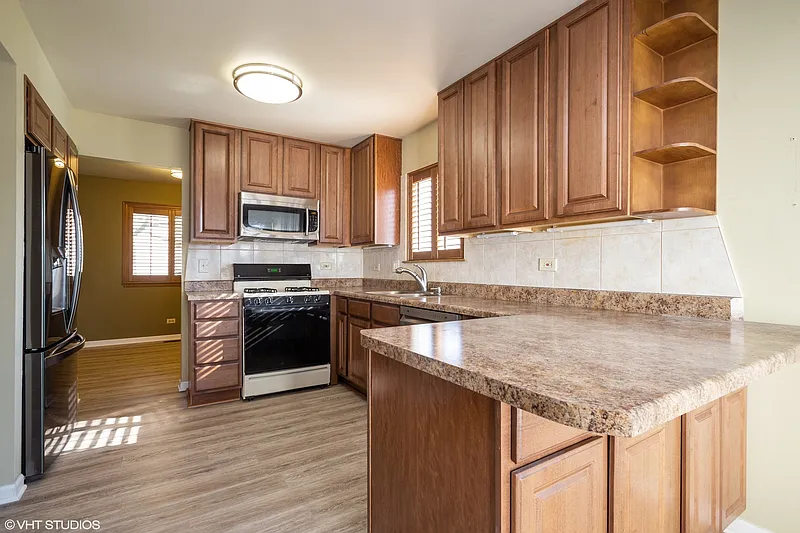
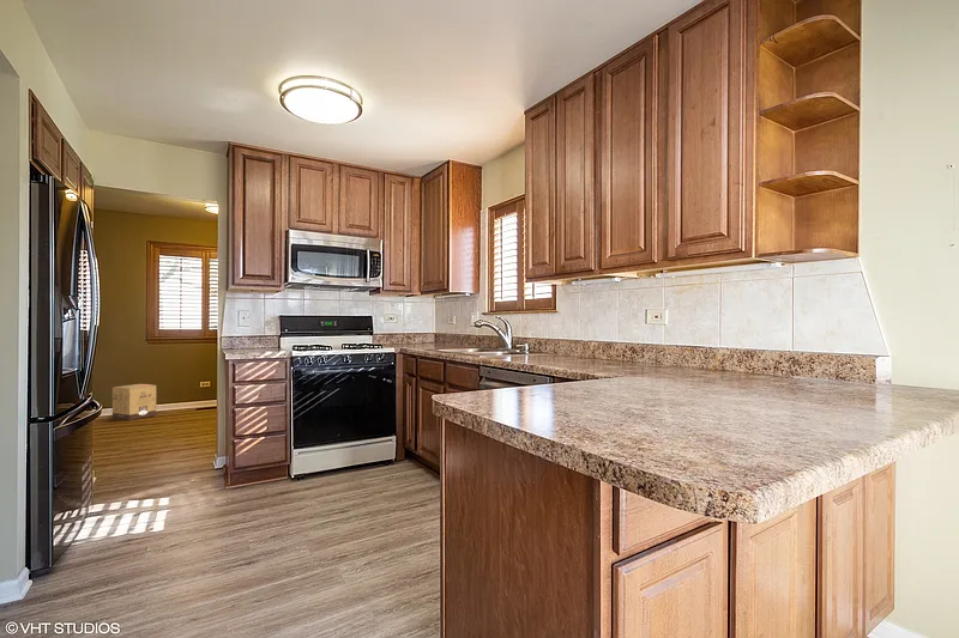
+ cardboard box (134, 401)
